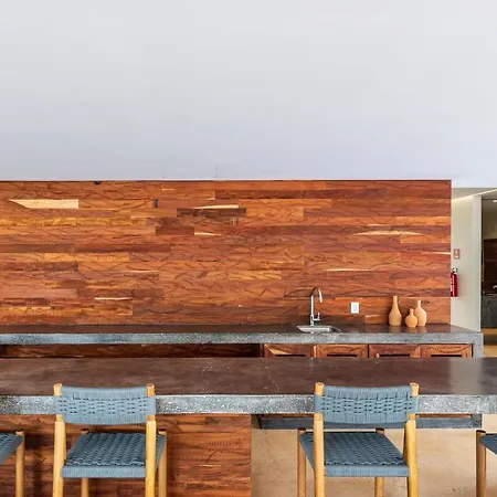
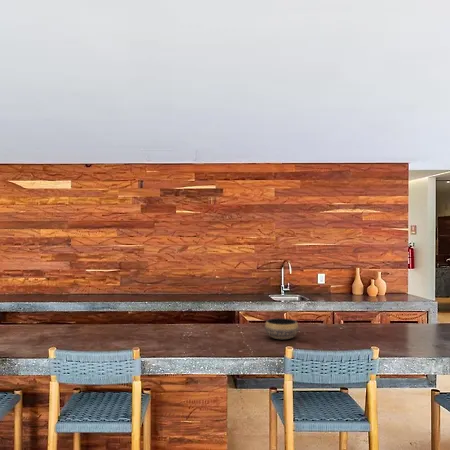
+ bowl (281, 329)
